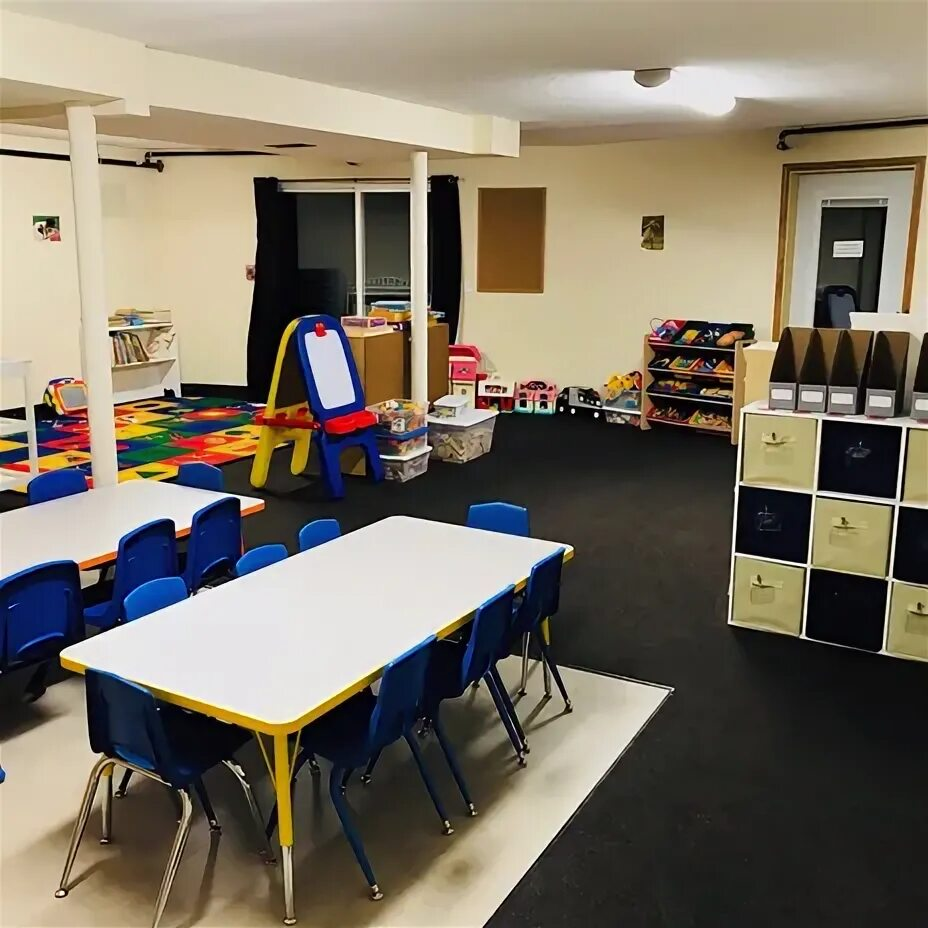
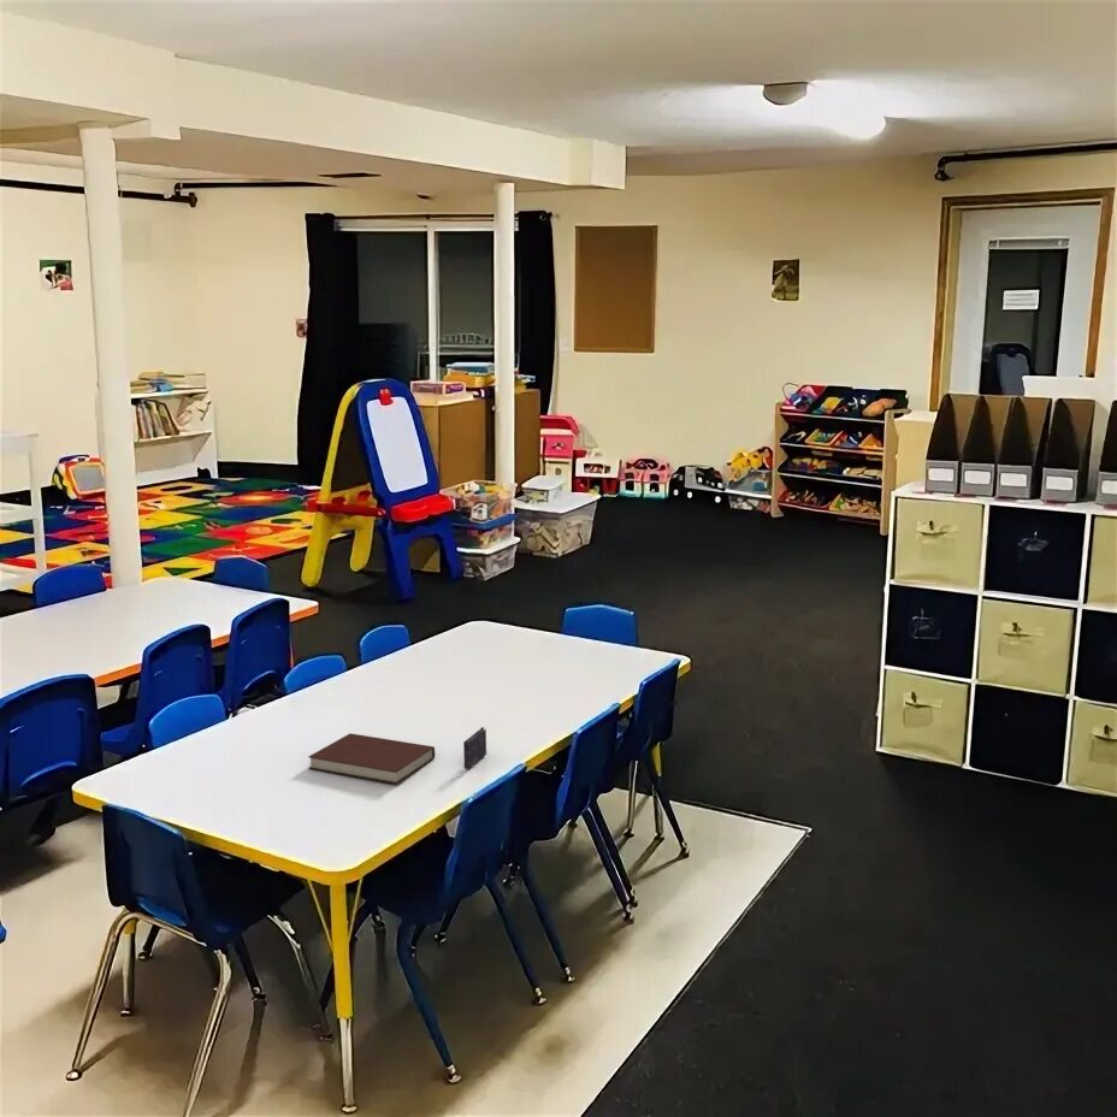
+ notebook (372, 757)
+ crayon box (475, 746)
